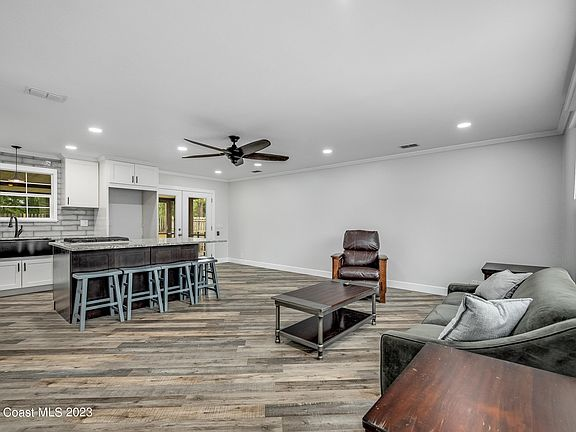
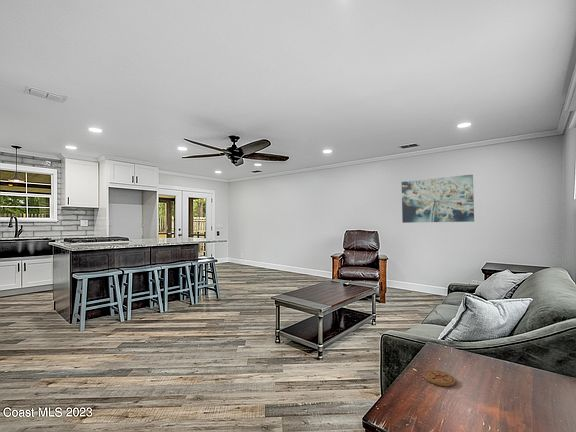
+ coaster (439, 377)
+ wall art (435, 200)
